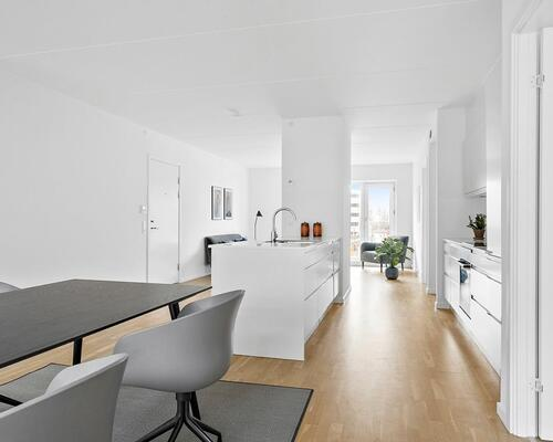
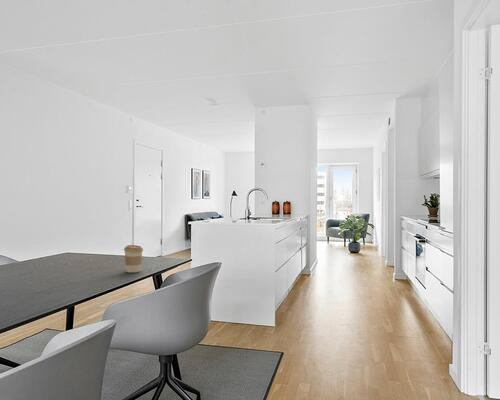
+ coffee cup (133, 258)
